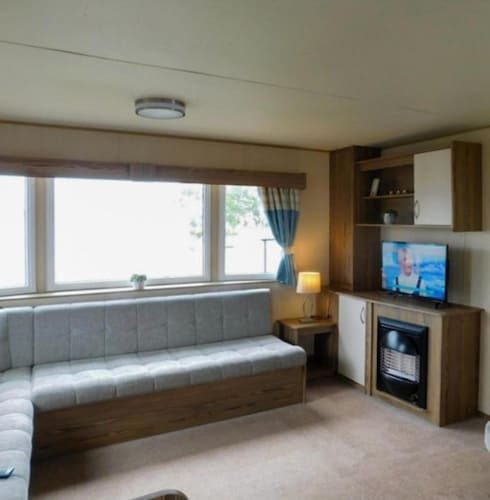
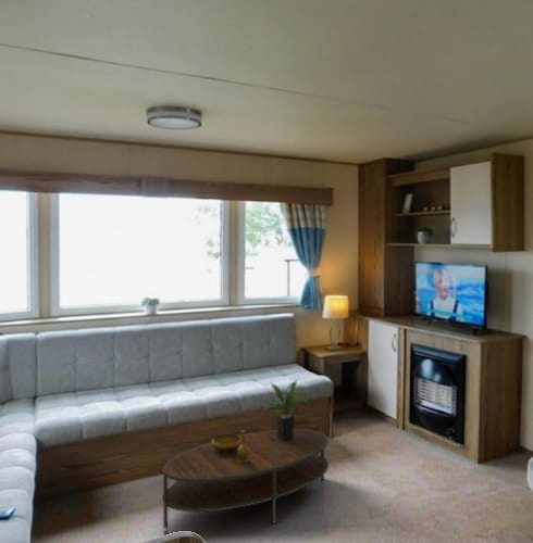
+ decorative bowl (232, 438)
+ coffee table (251, 476)
+ potted plant (285, 412)
